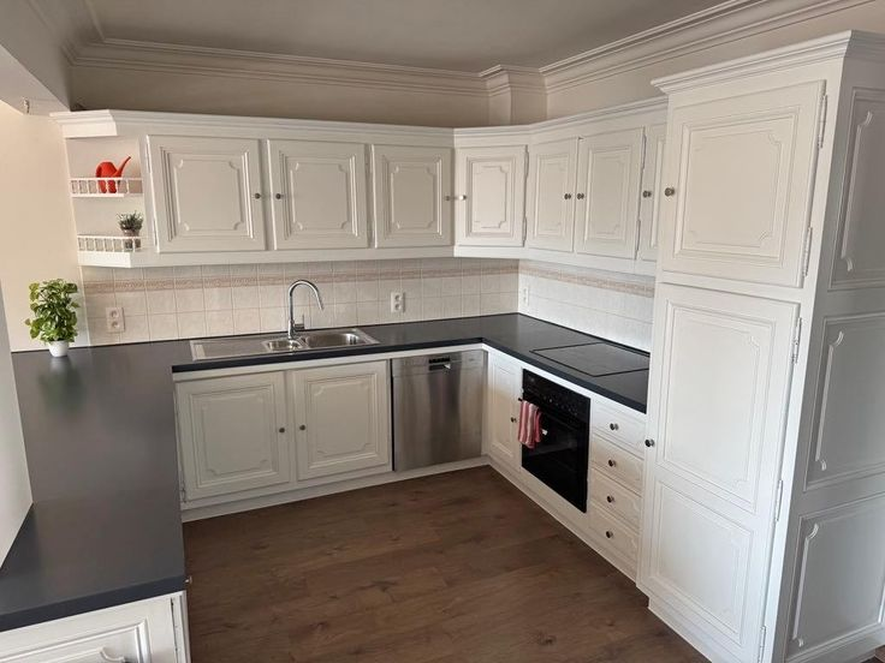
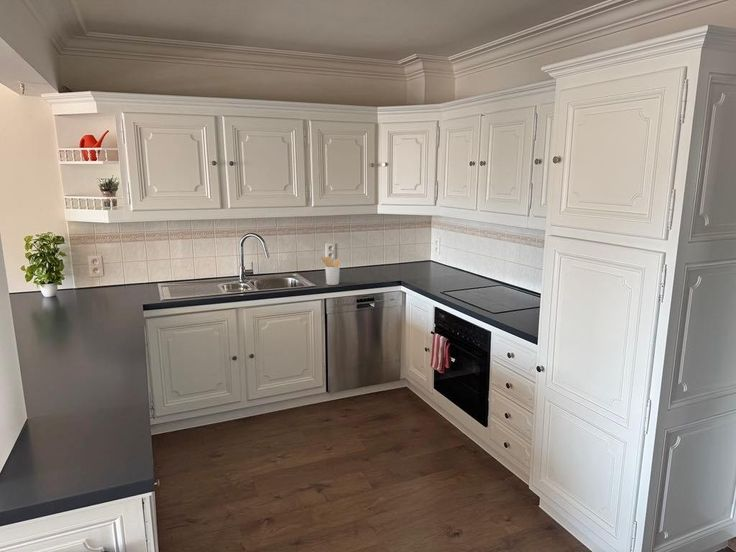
+ utensil holder (330, 270)
